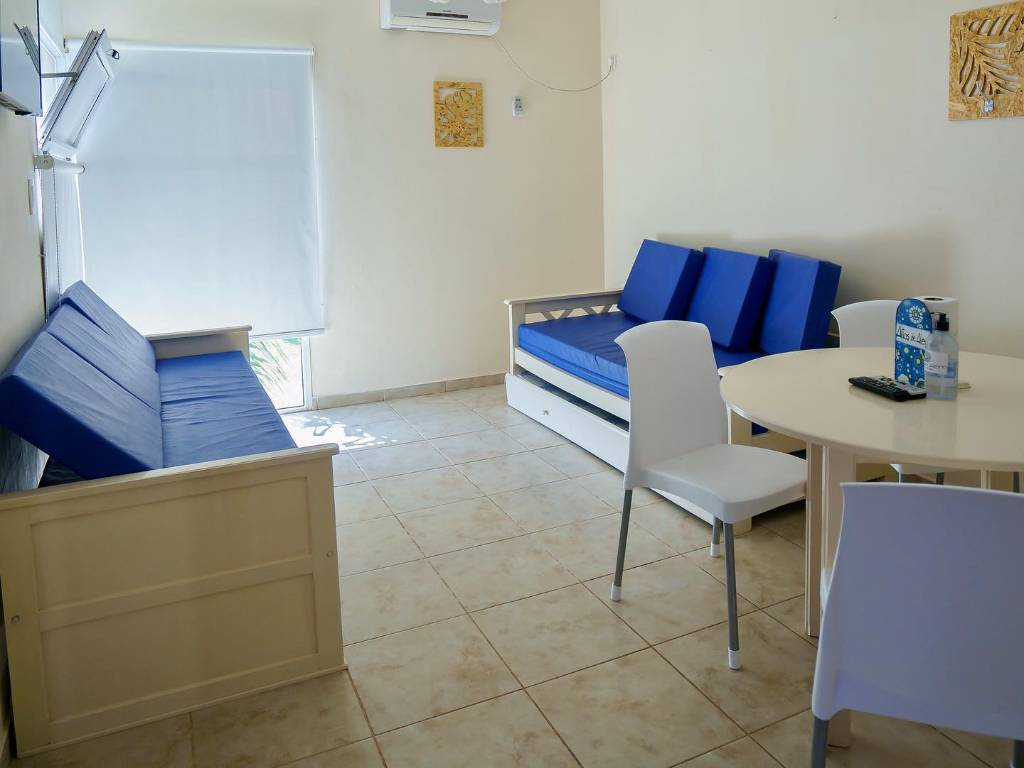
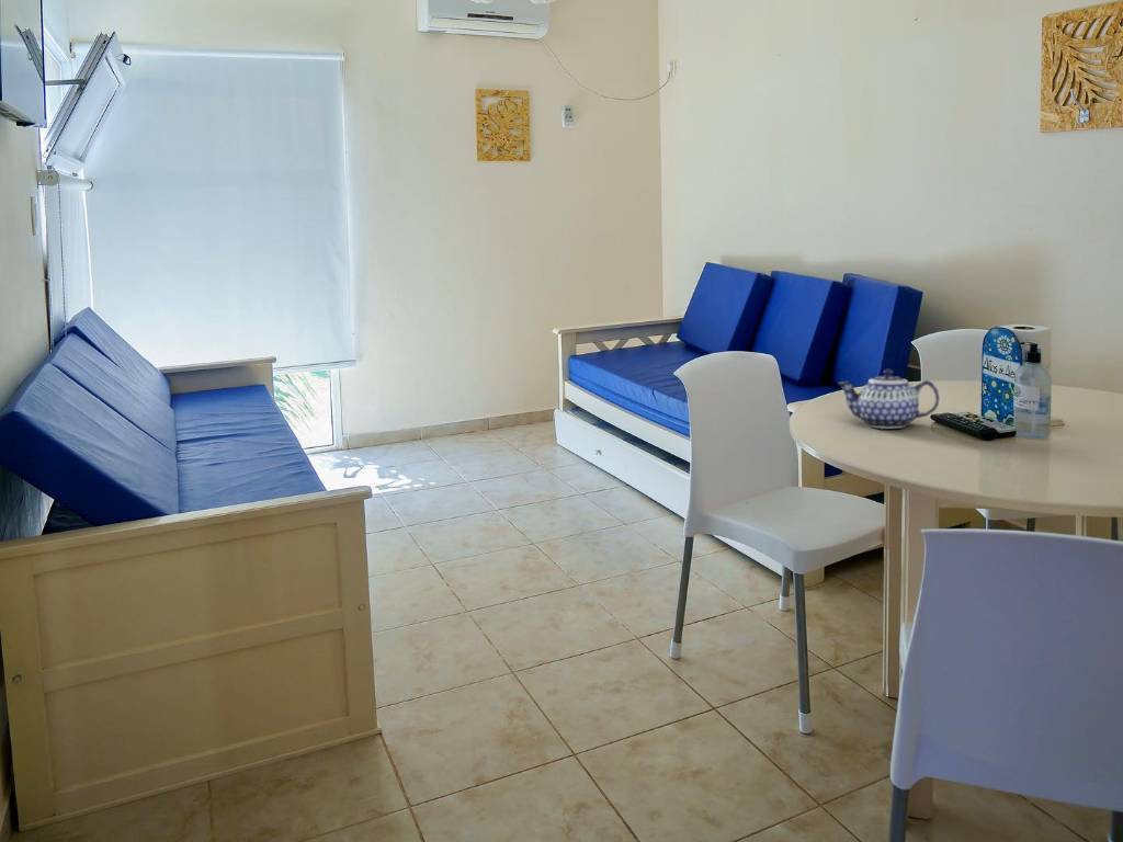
+ teapot (887, 397)
